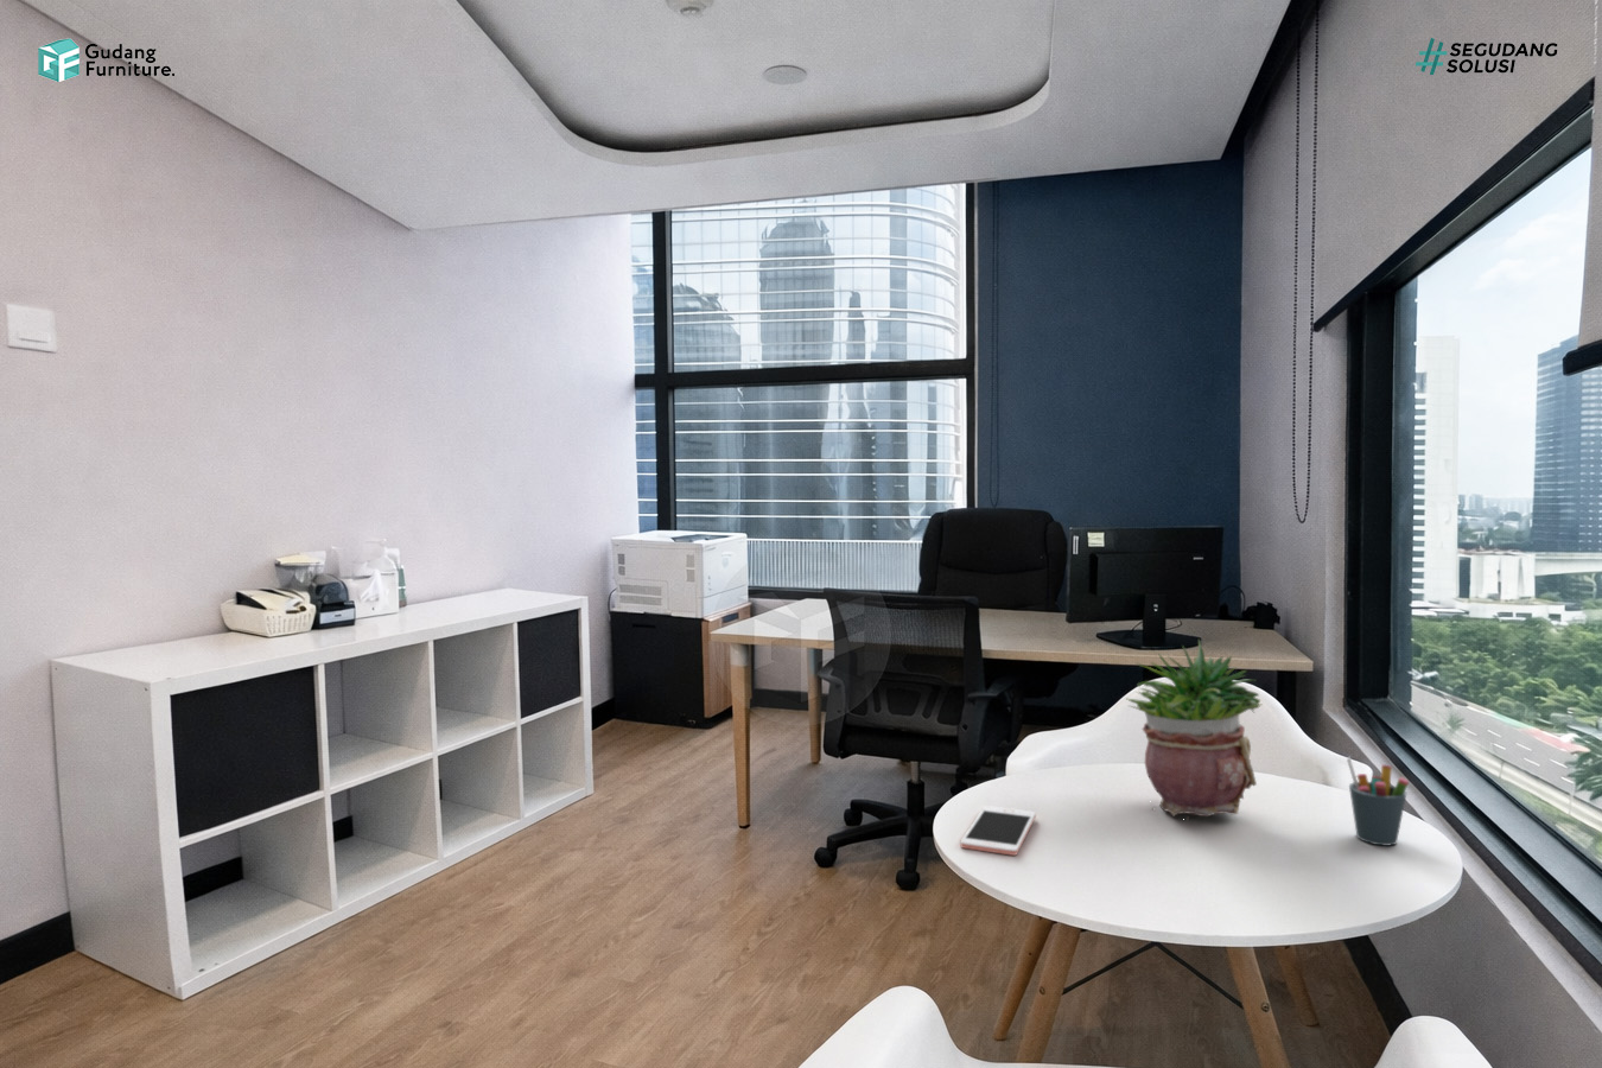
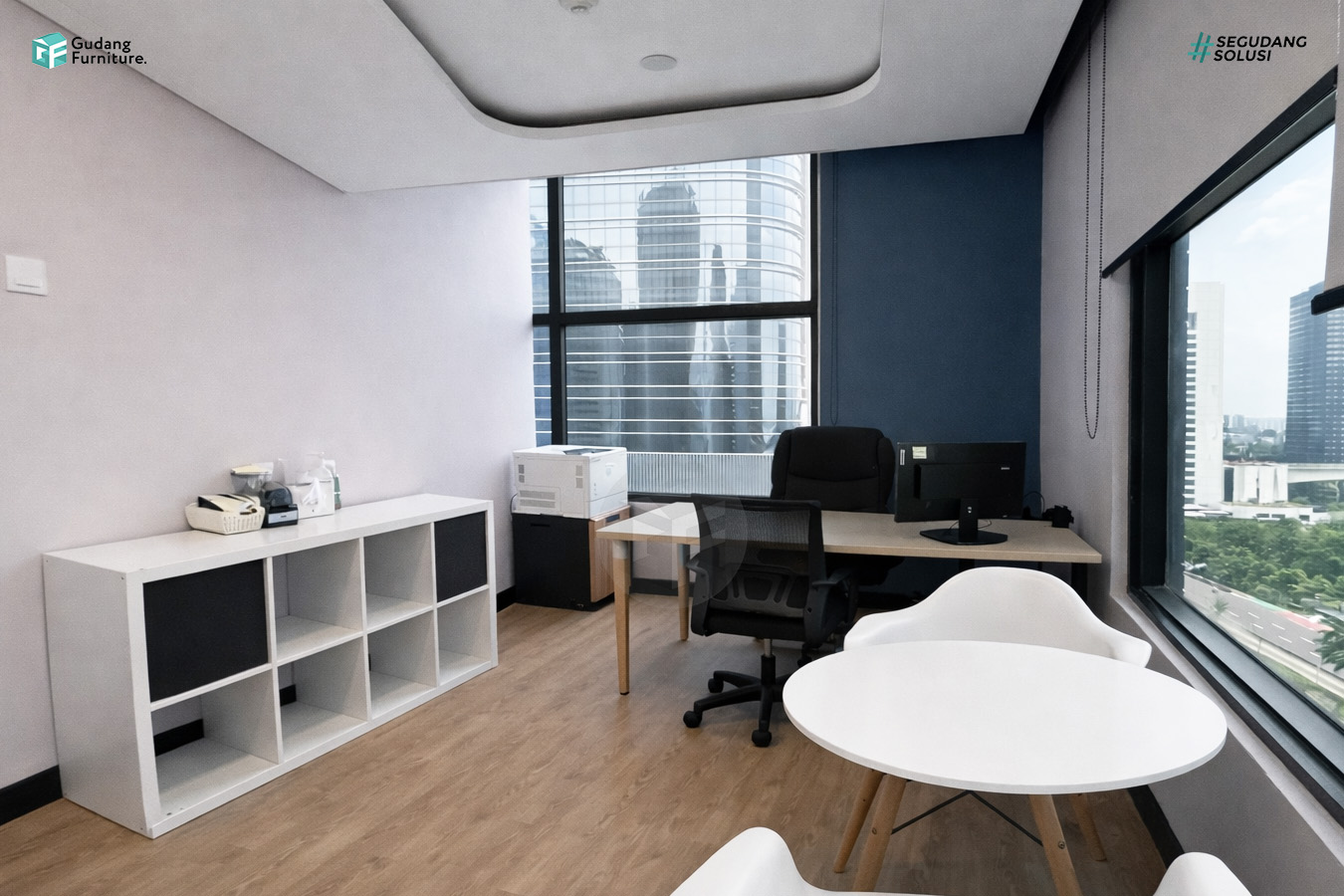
- pen holder (1378, 800)
- potted plant (1190, 725)
- cell phone (999, 828)
